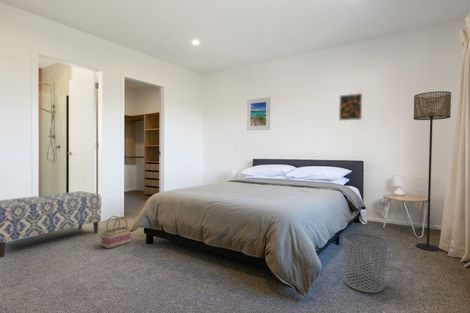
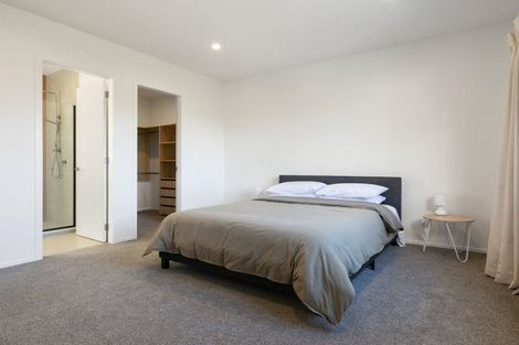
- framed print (258, 114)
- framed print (350, 107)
- floor lamp (429, 171)
- basket (116, 230)
- bench (47, 219)
- waste bin (364, 261)
